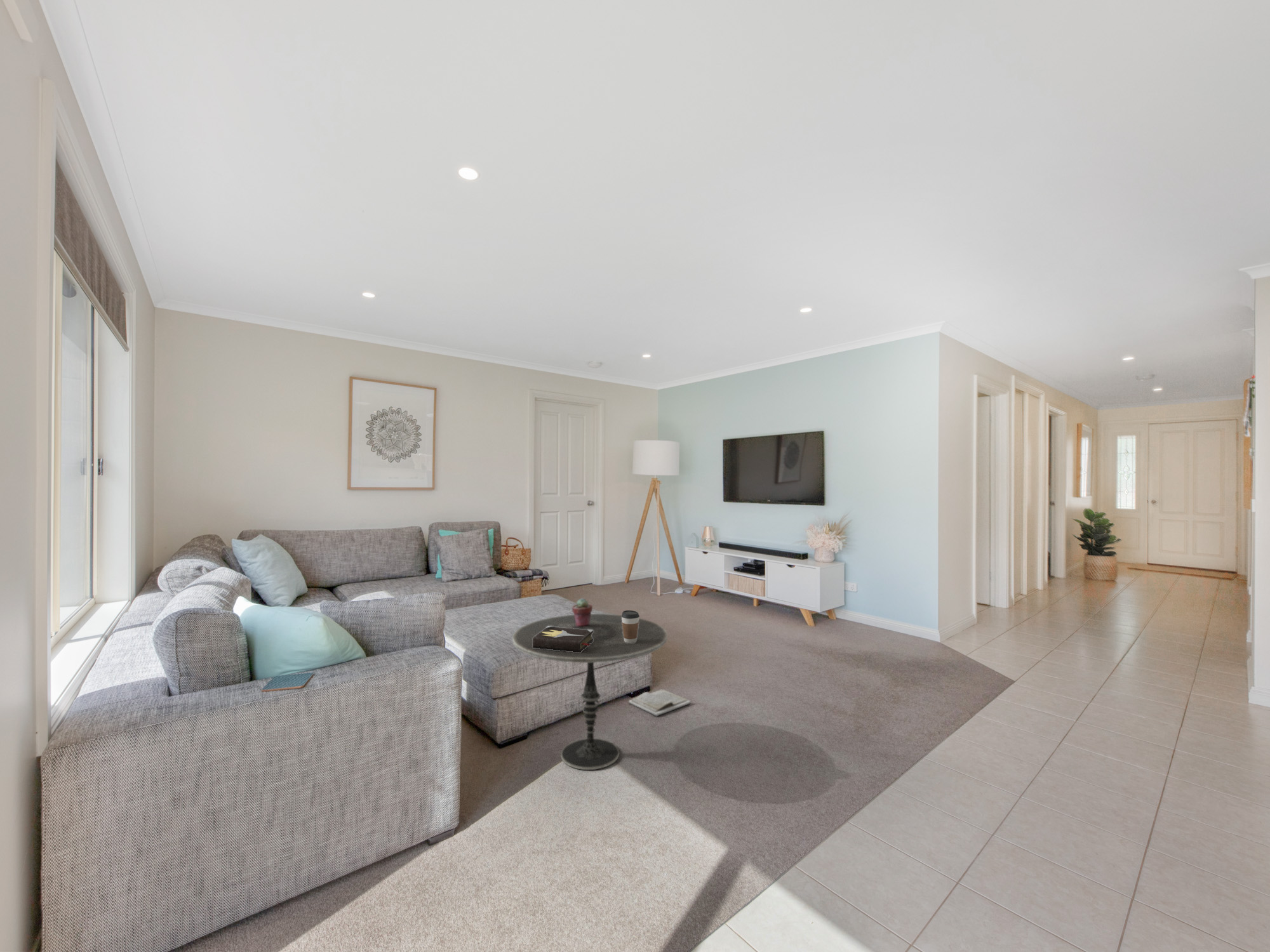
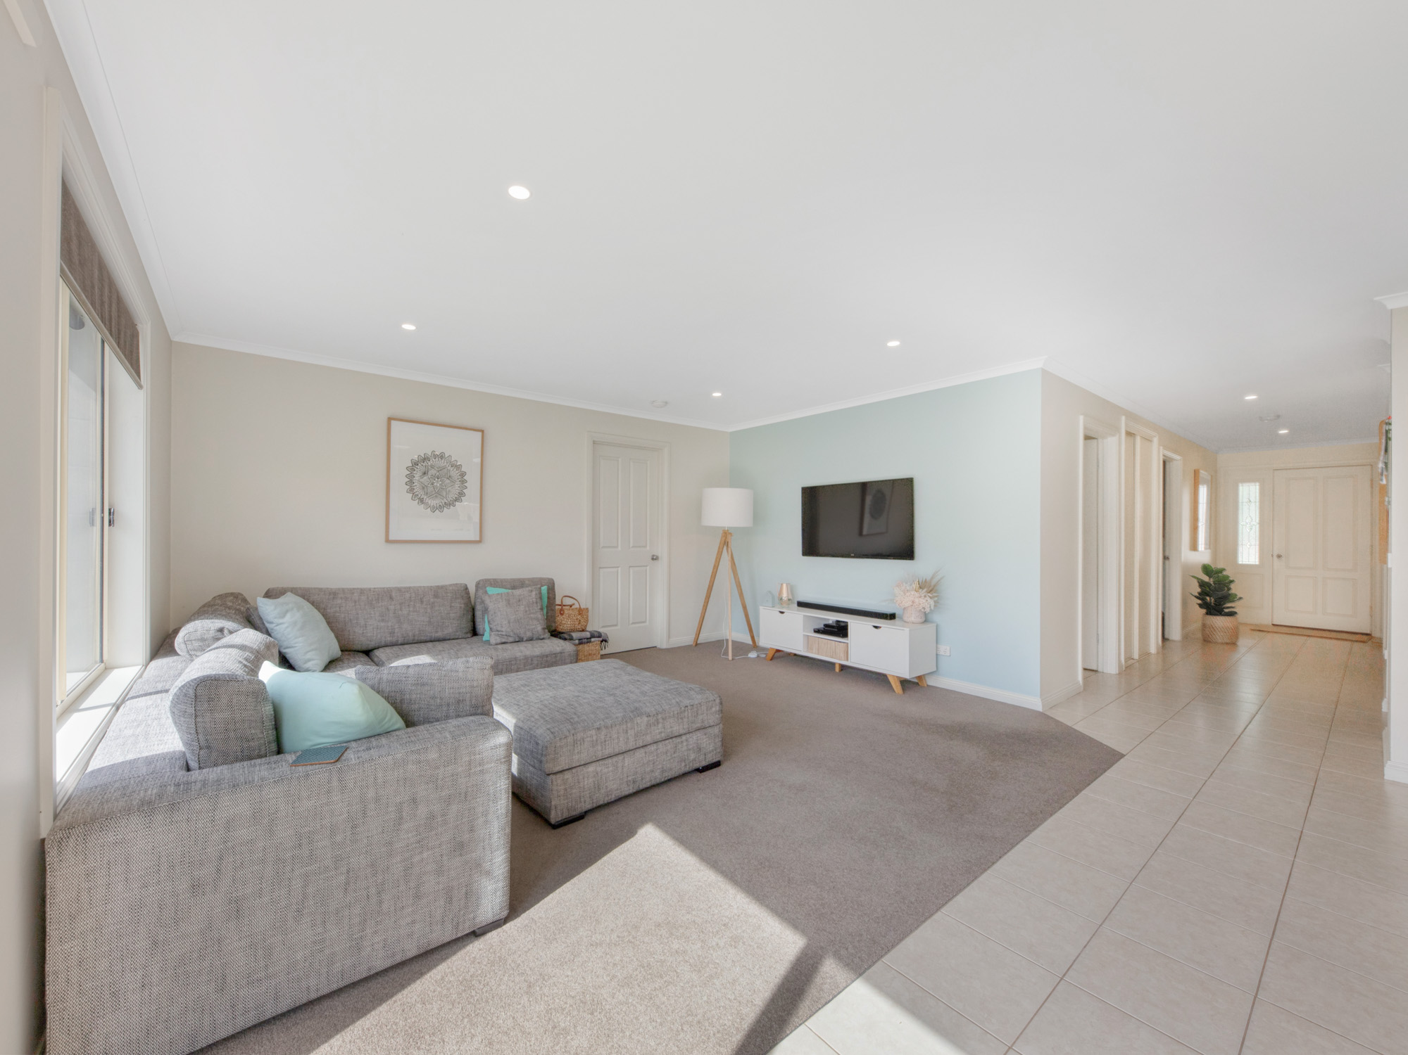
- coffee cup (630, 625)
- side table (590, 693)
- book (659, 699)
- hardback book (563, 637)
- potted succulent (582, 611)
